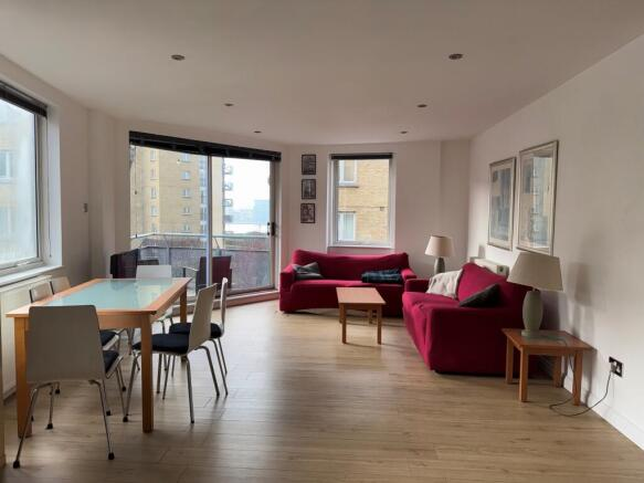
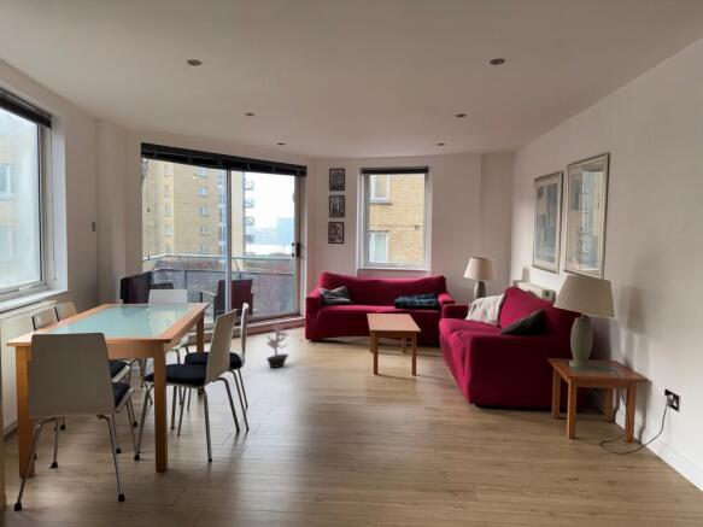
+ potted plant (279, 341)
